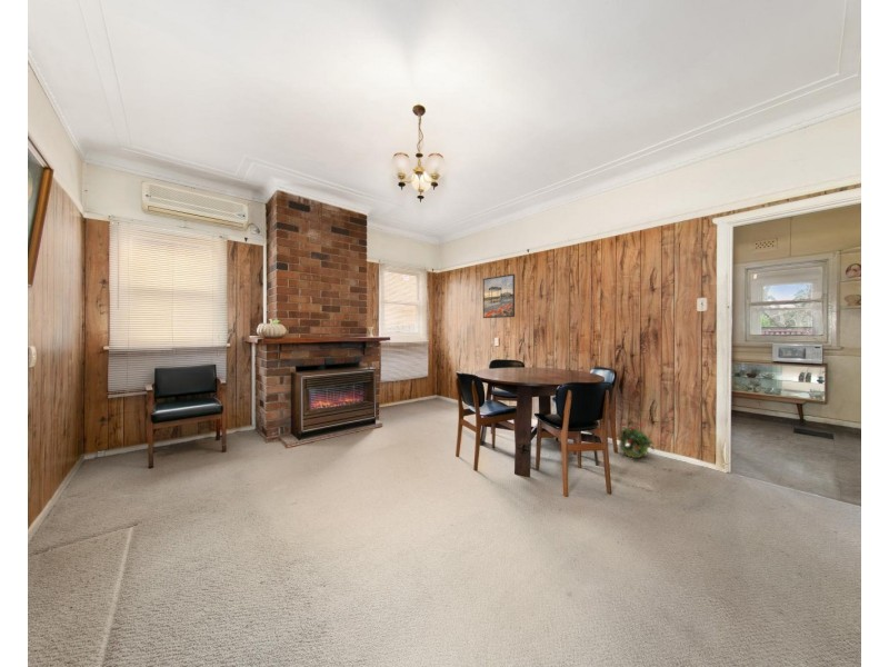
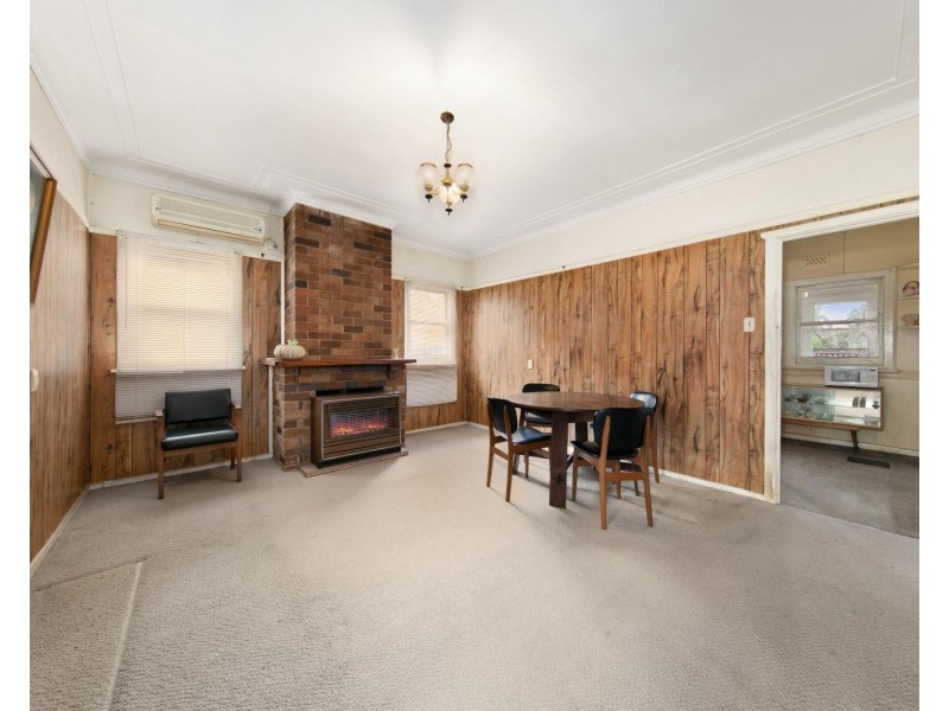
- potted plant (636, 440)
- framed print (498, 297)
